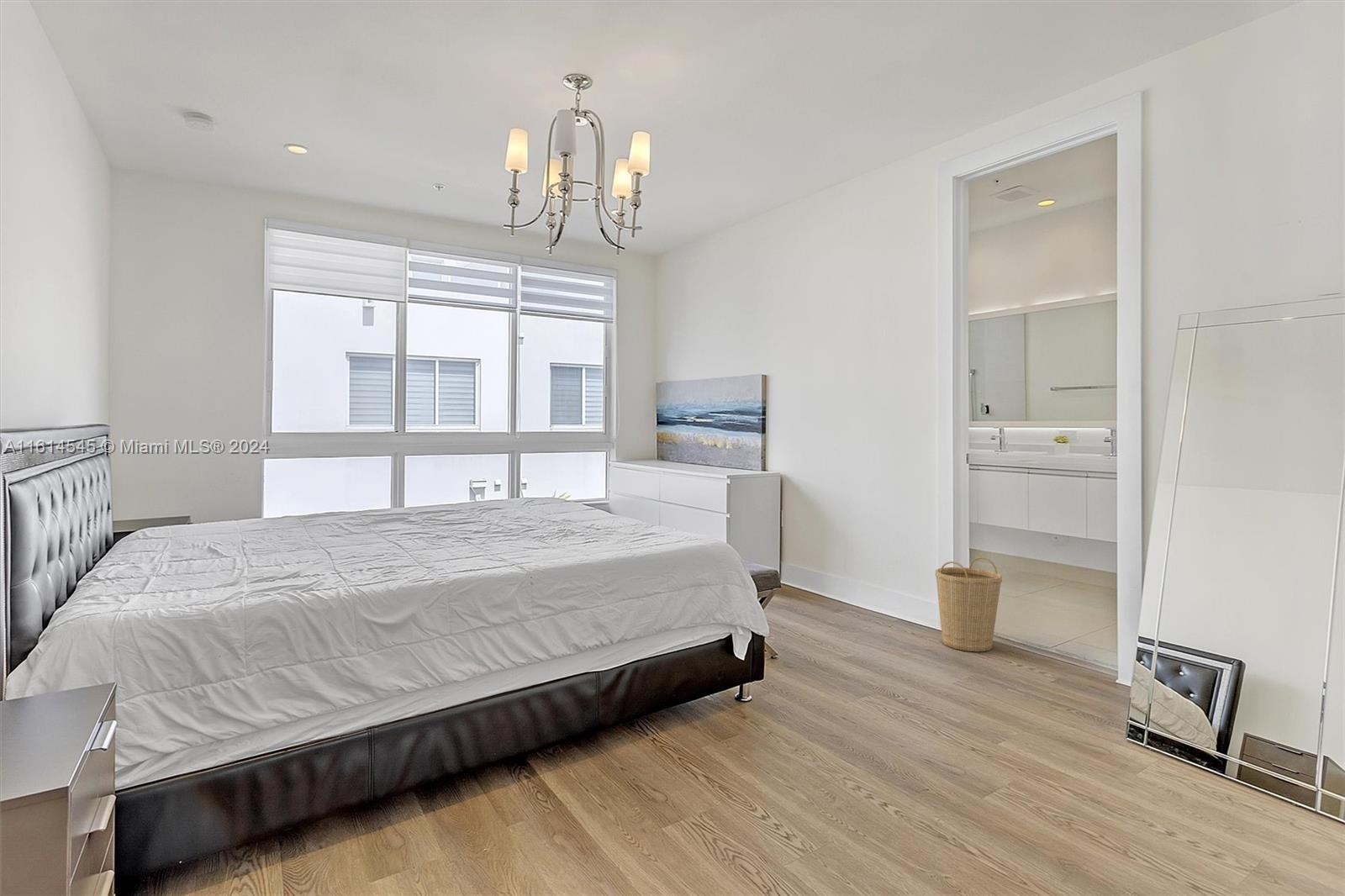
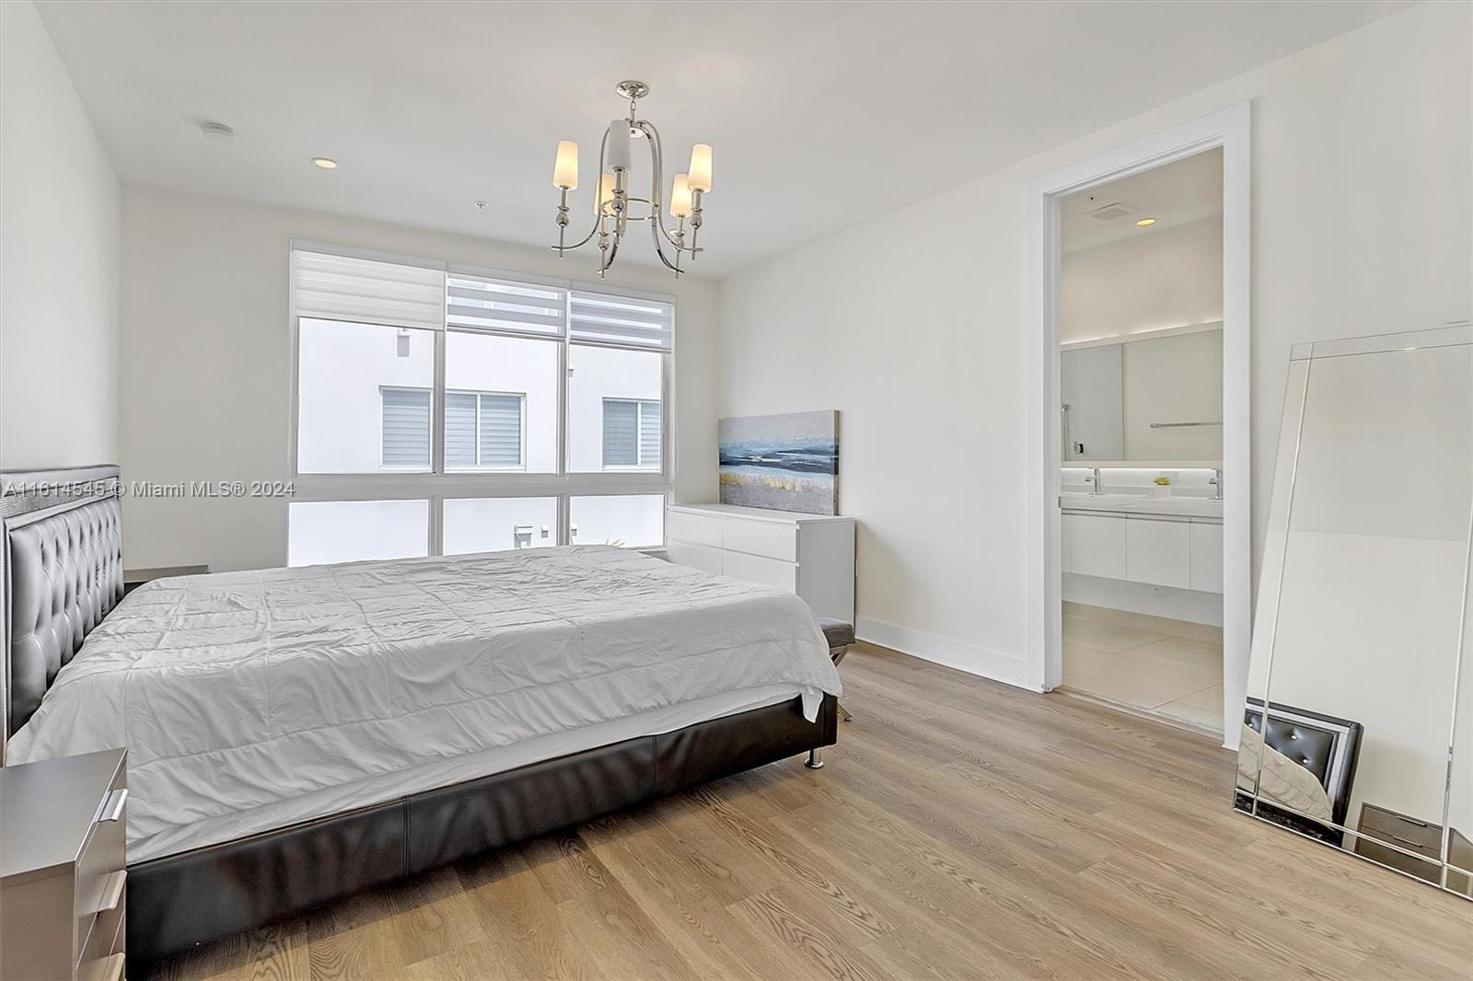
- basket (967, 602)
